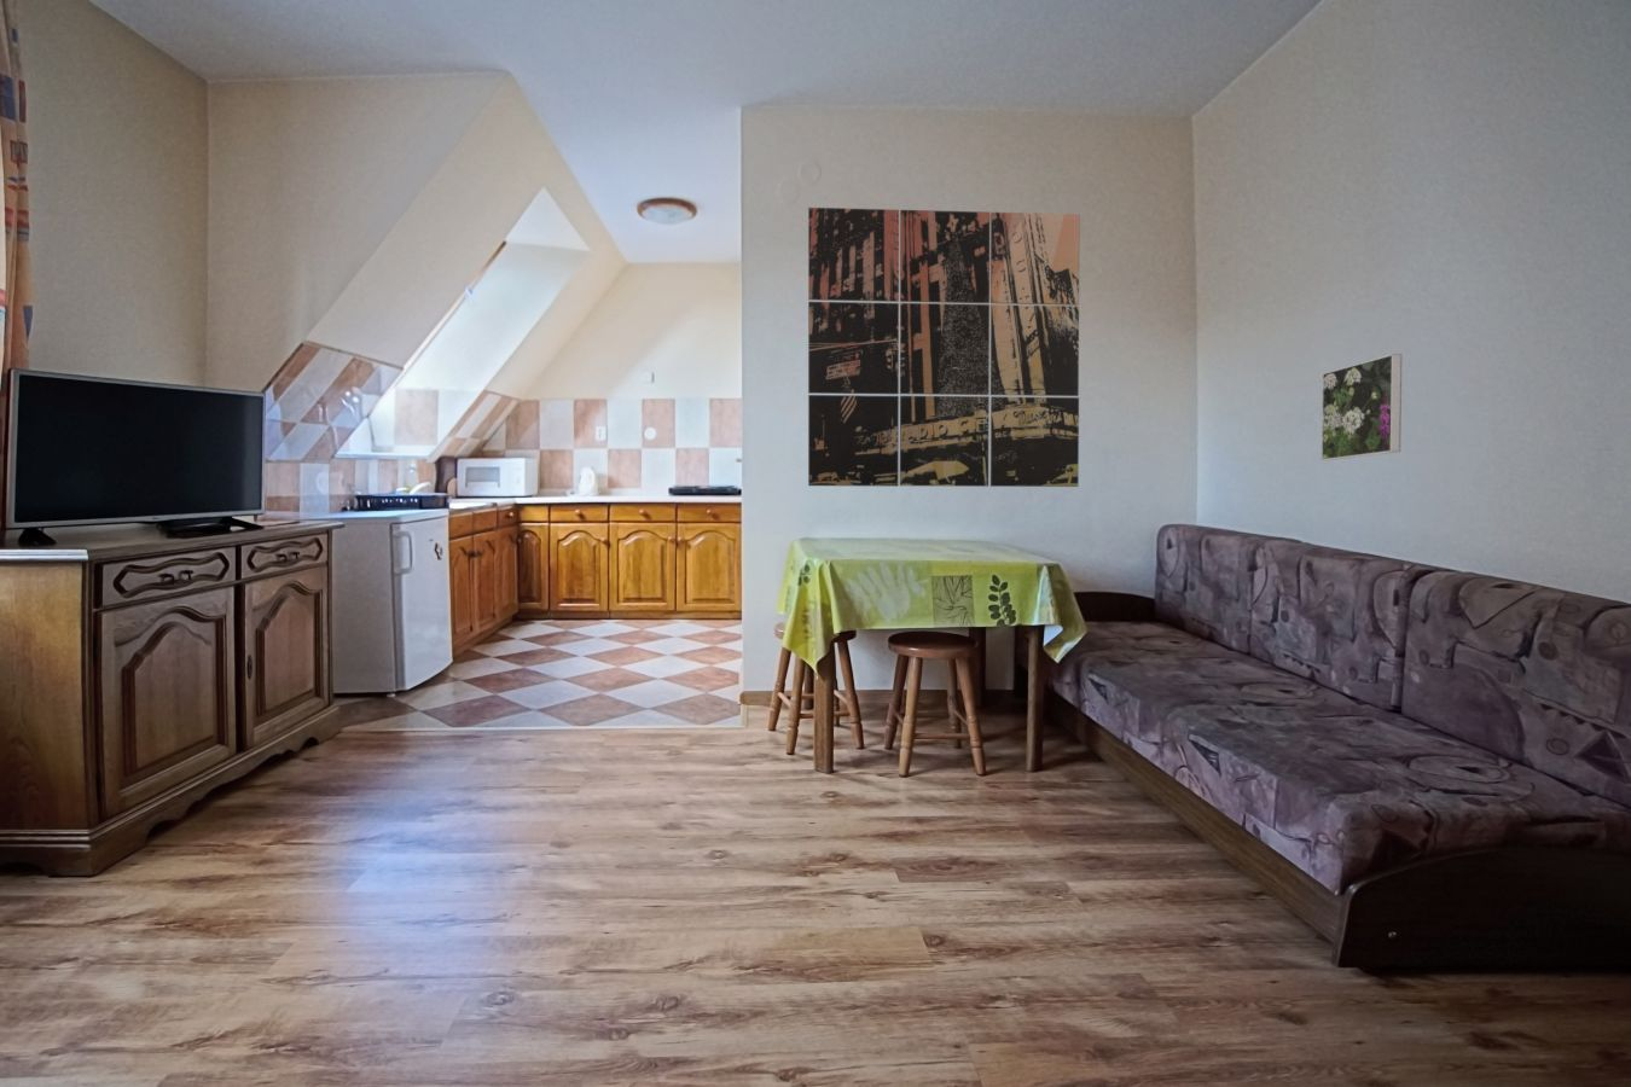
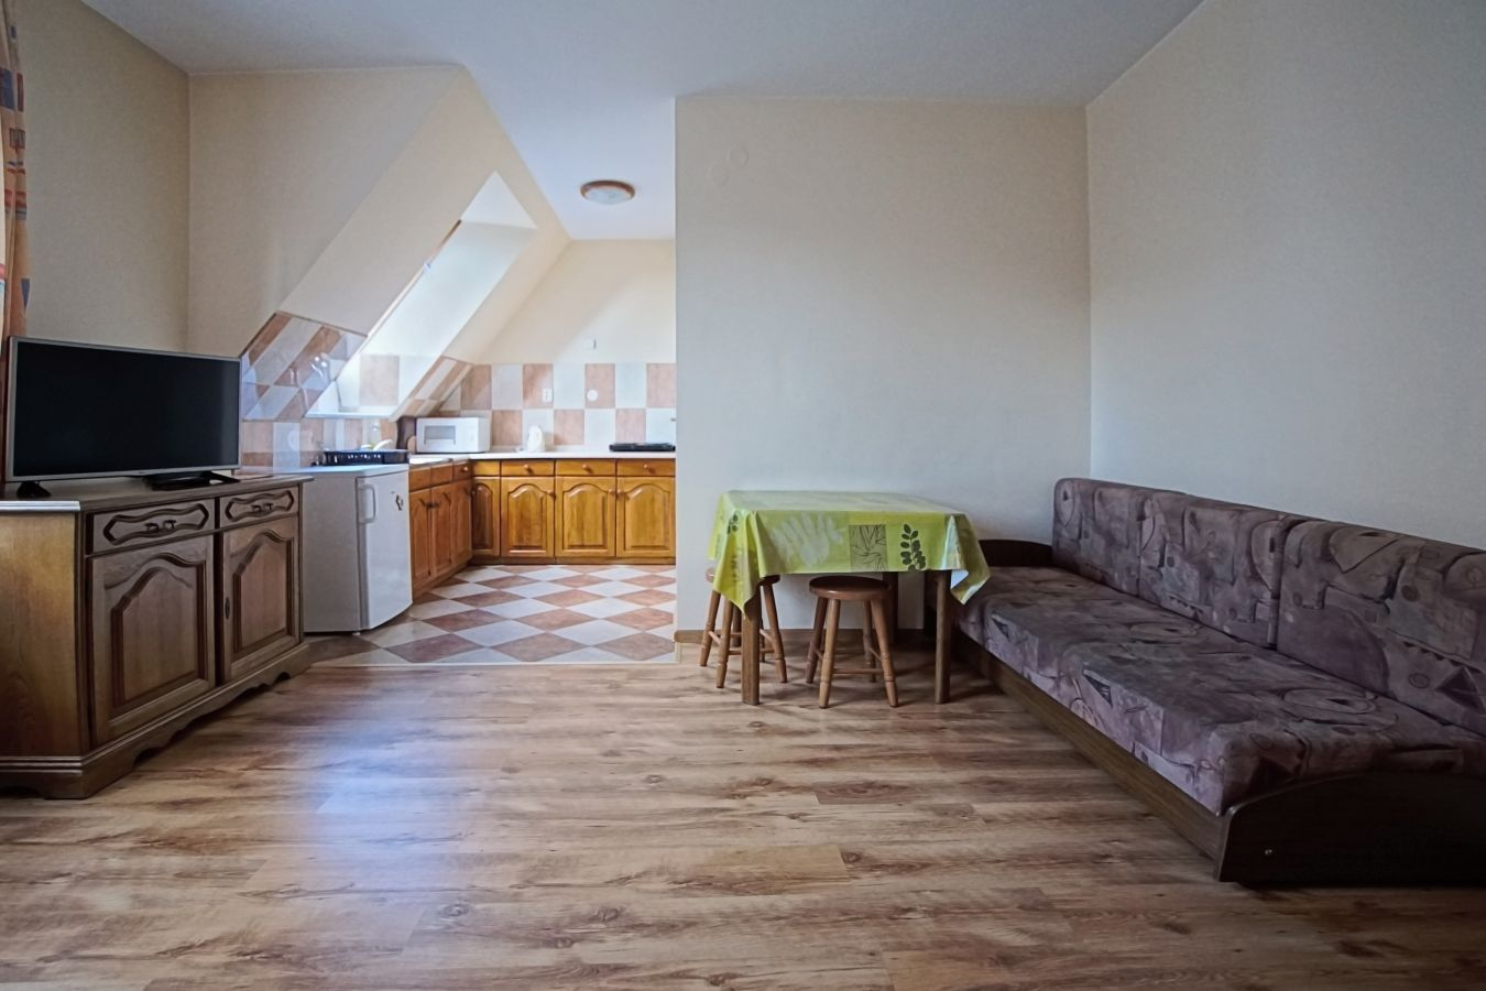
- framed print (1359, 409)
- wall art (945, 349)
